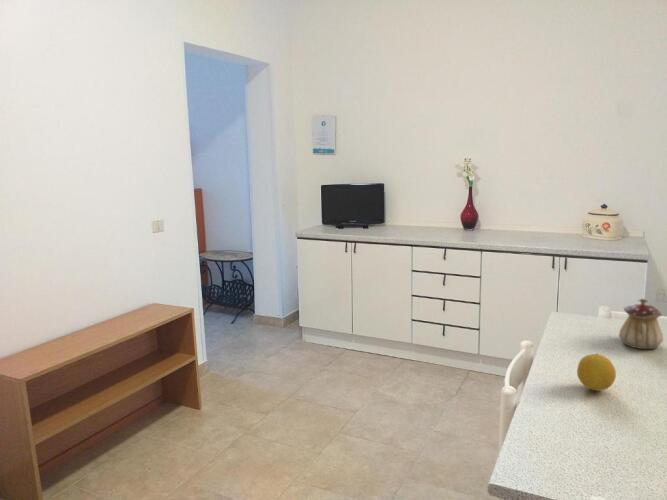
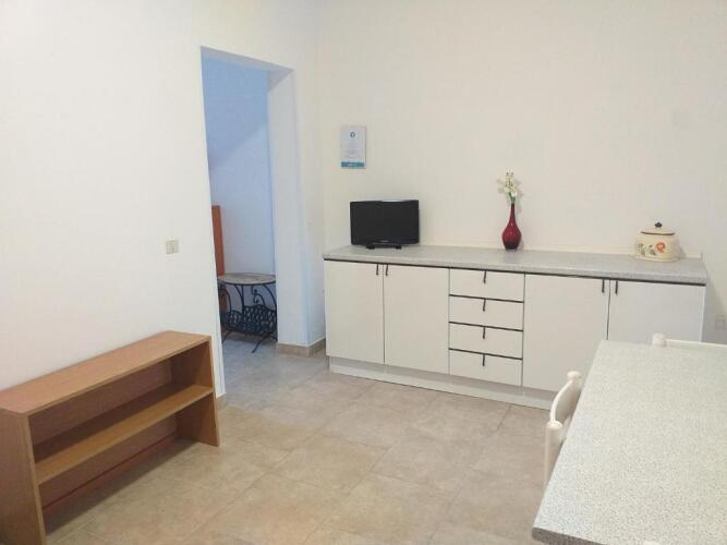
- teapot (641, 322)
- fruit (596, 371)
